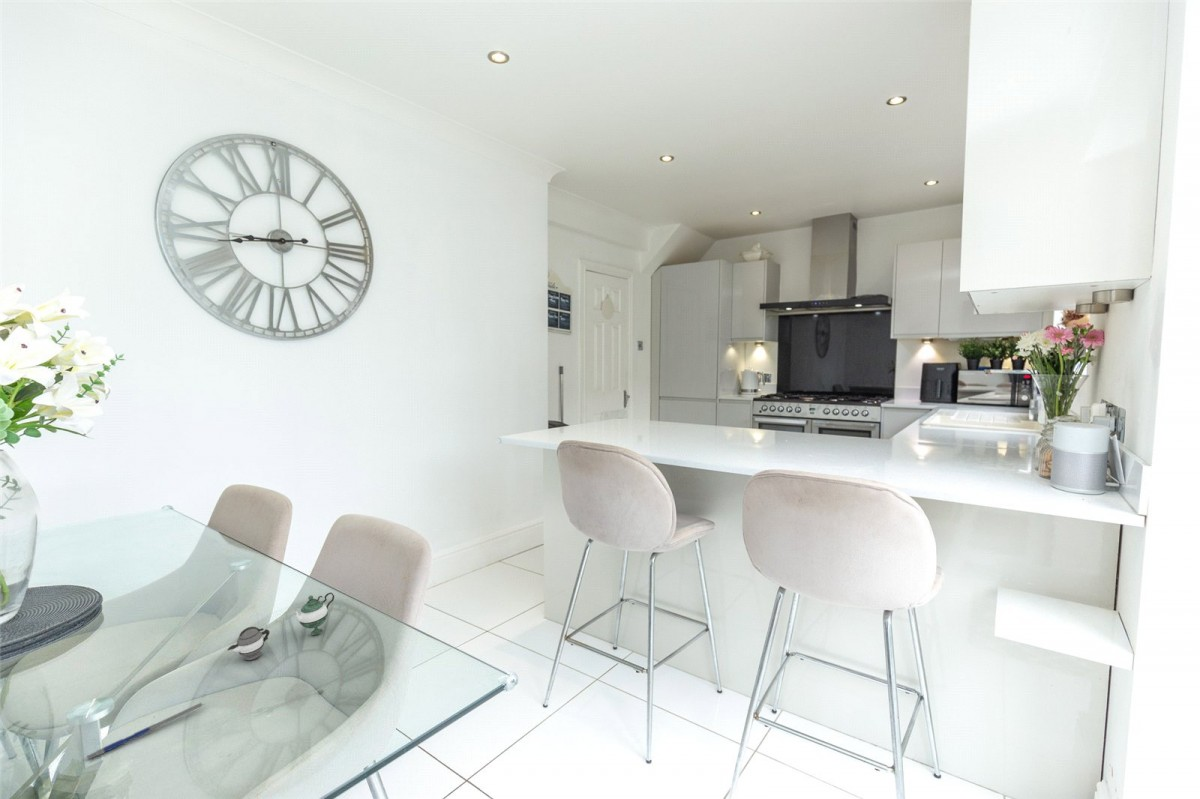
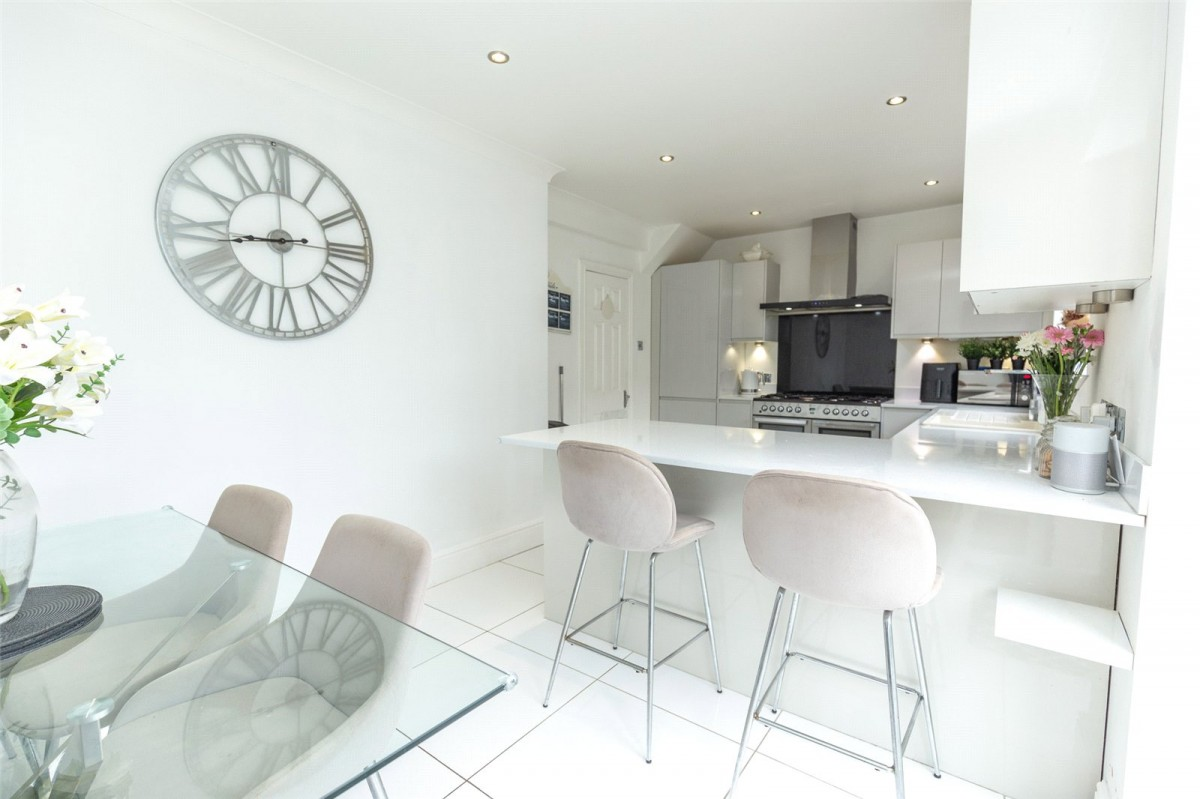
- pen (150, 728)
- teapot (296, 618)
